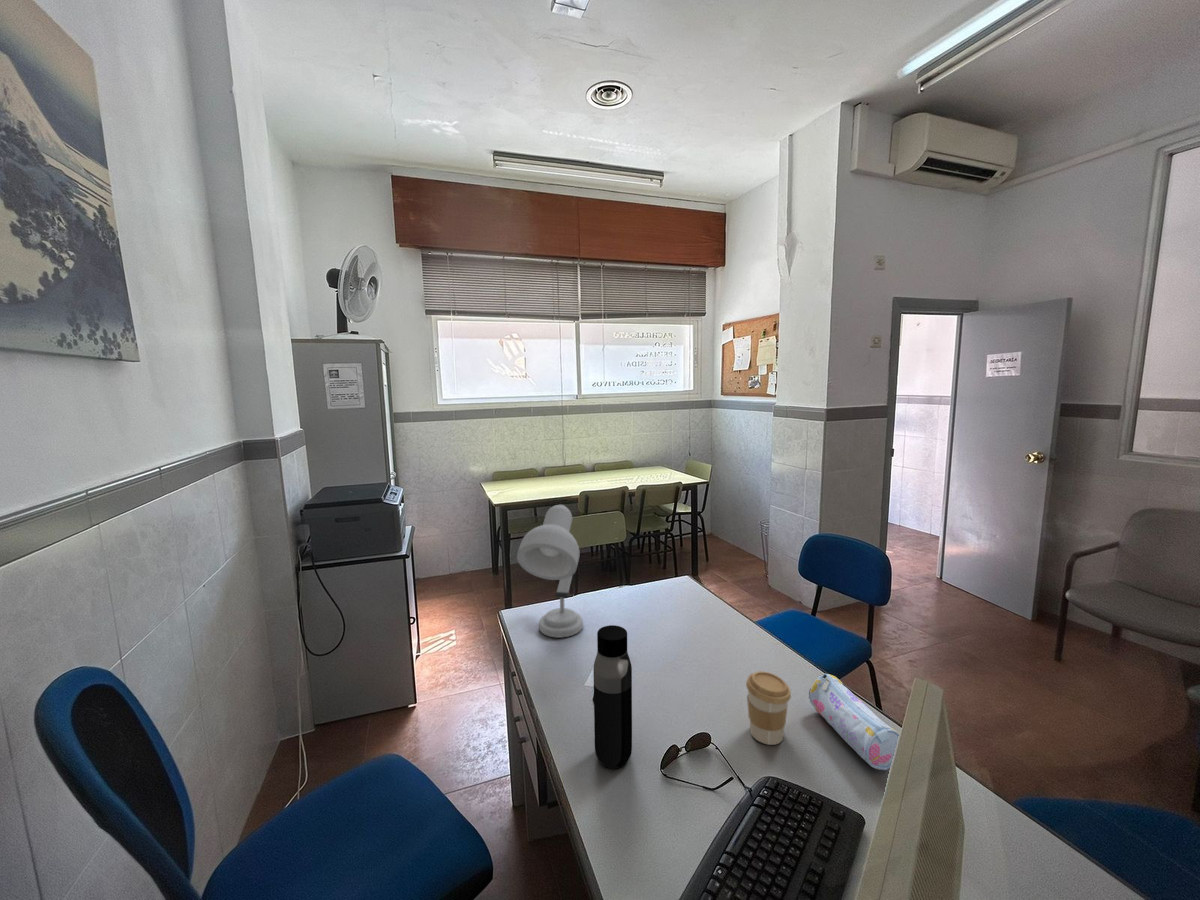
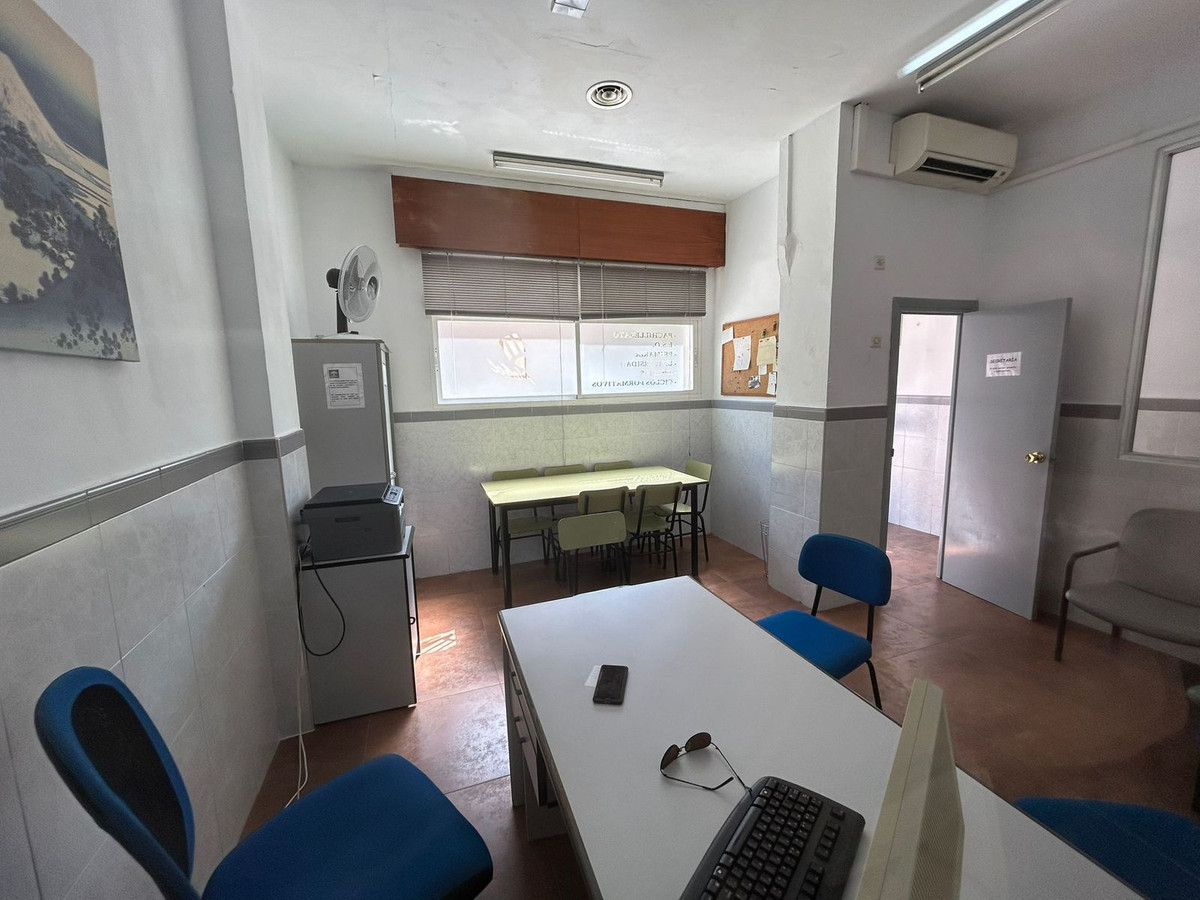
- desk lamp (556, 571)
- coffee cup (767, 706)
- pencil case (852, 717)
- water bottle (612, 695)
